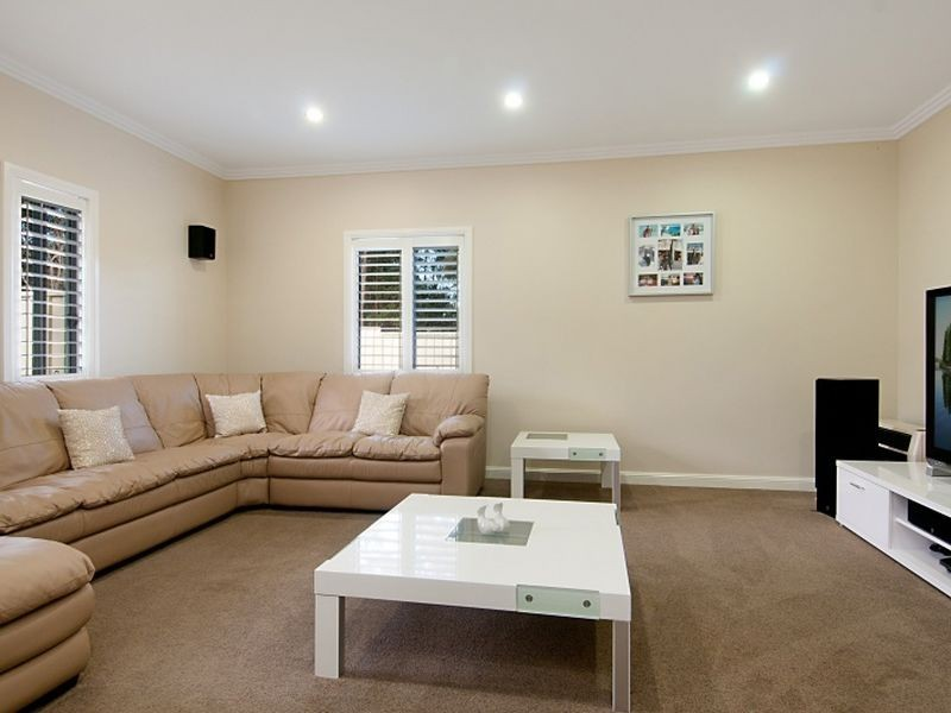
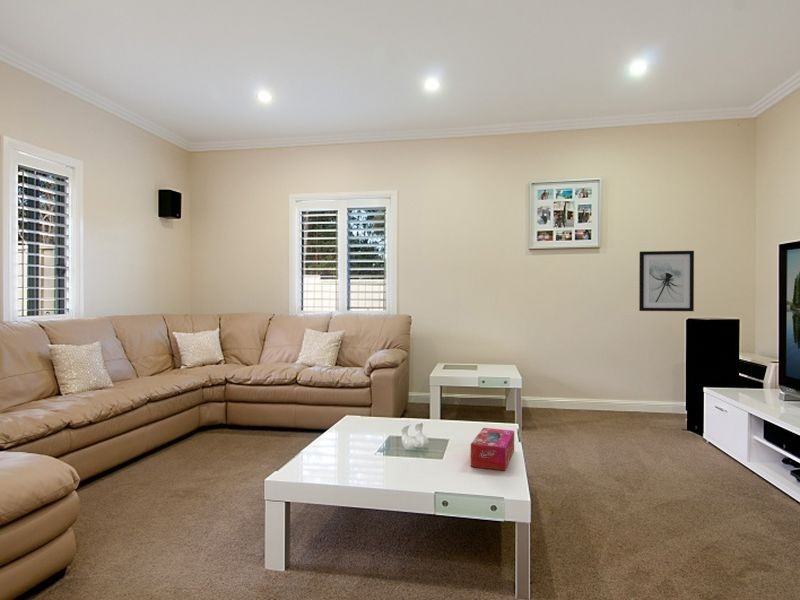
+ wall art (666, 281)
+ tissue box (493, 447)
